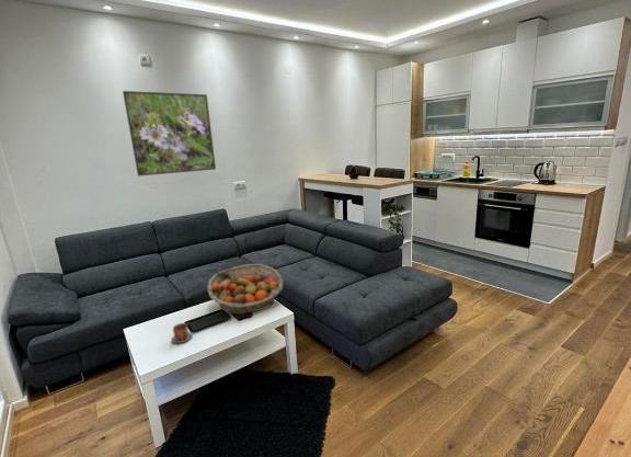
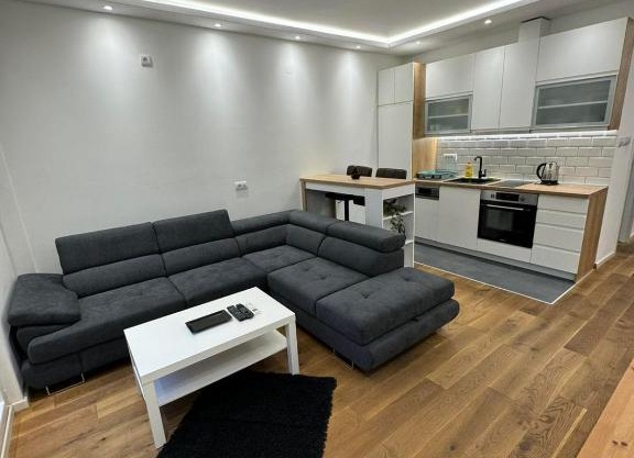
- mug (181, 332)
- fruit basket (246, 288)
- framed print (173, 134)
